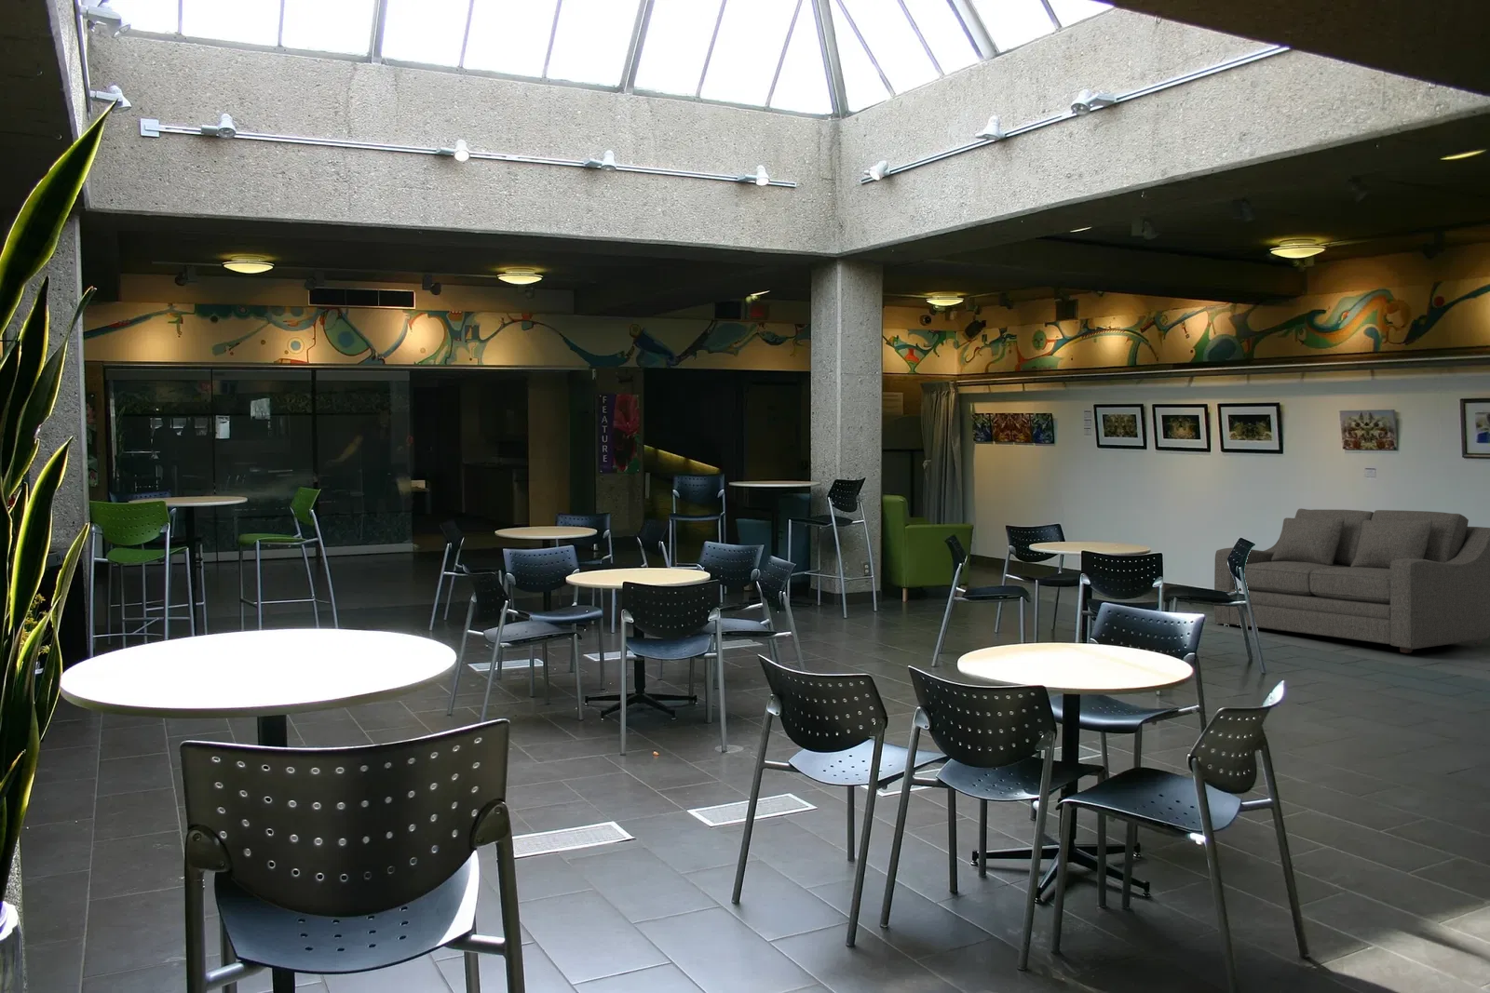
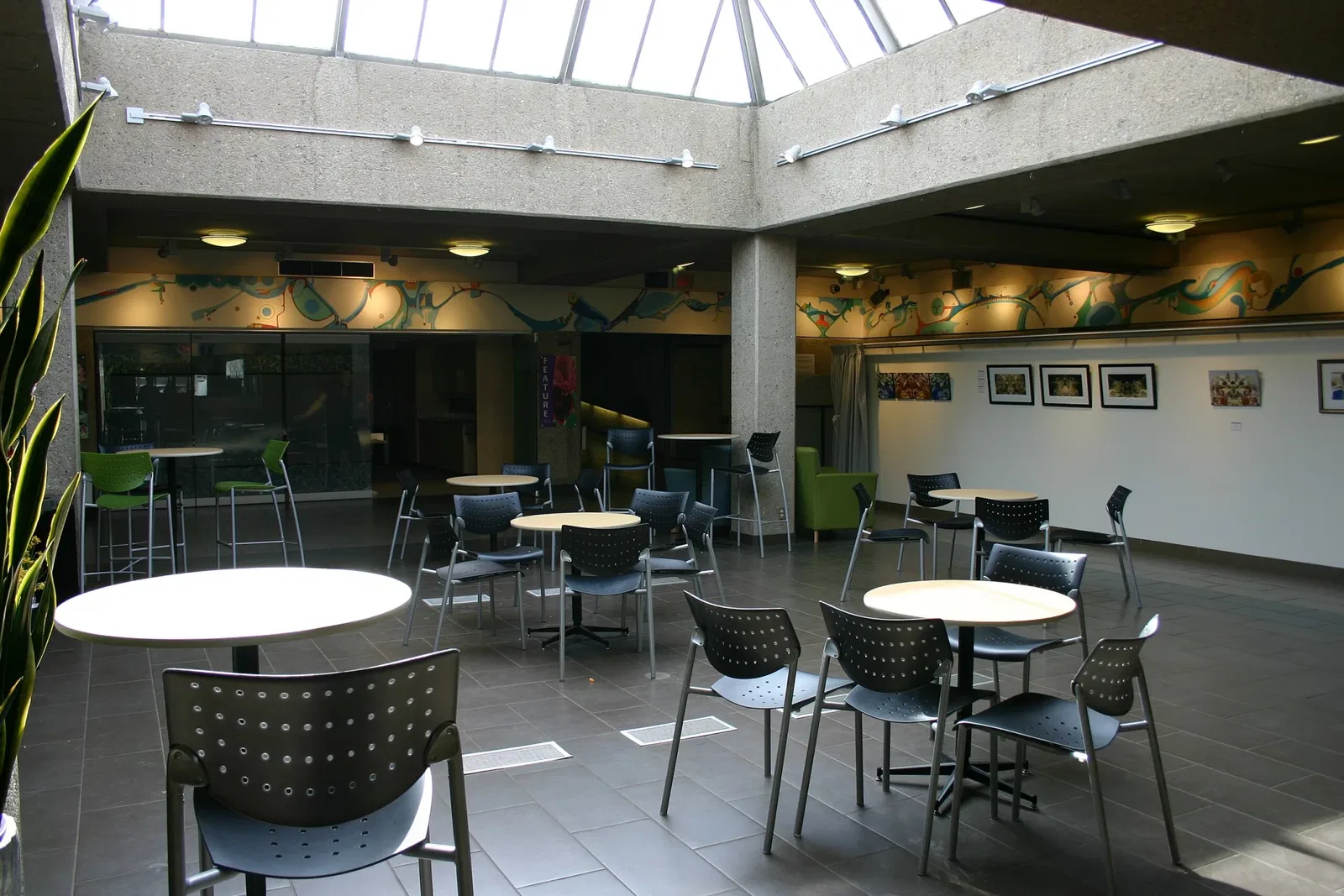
- sofa (1349, 572)
